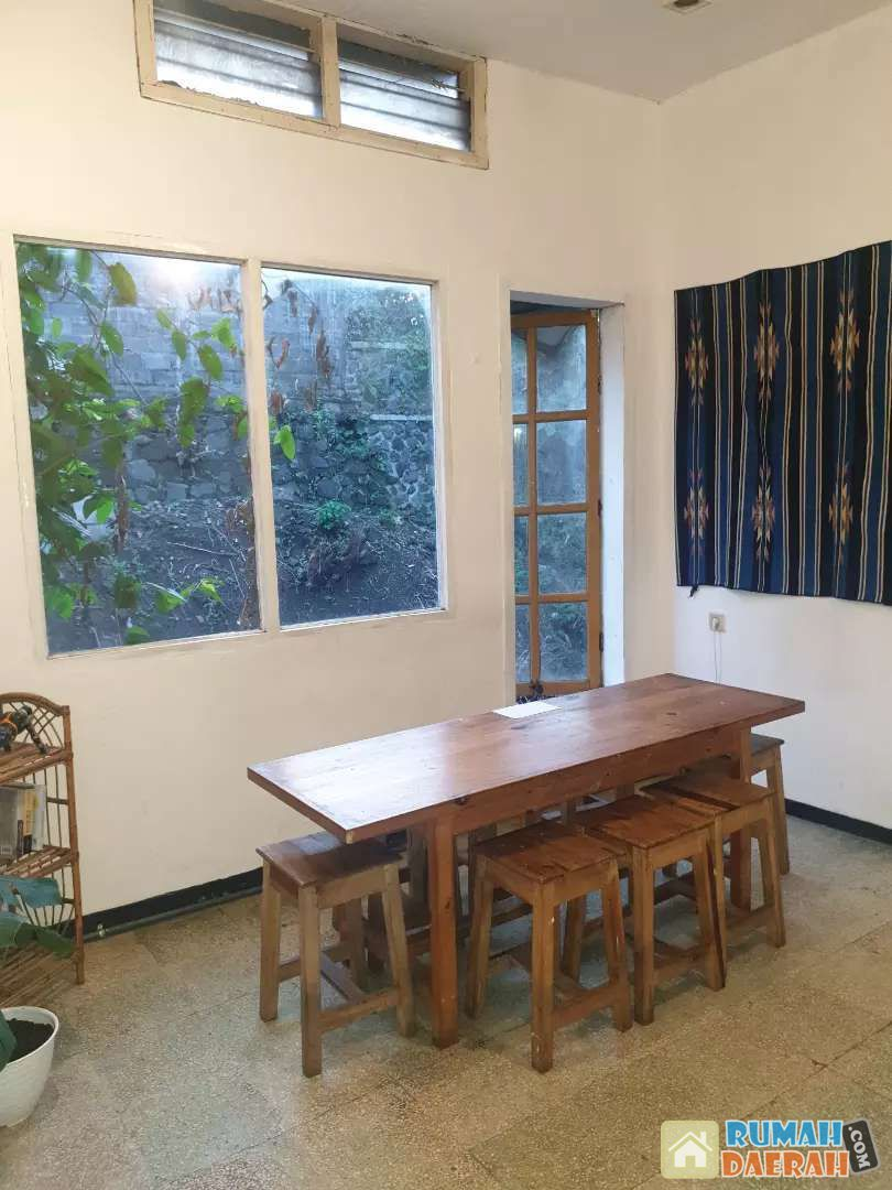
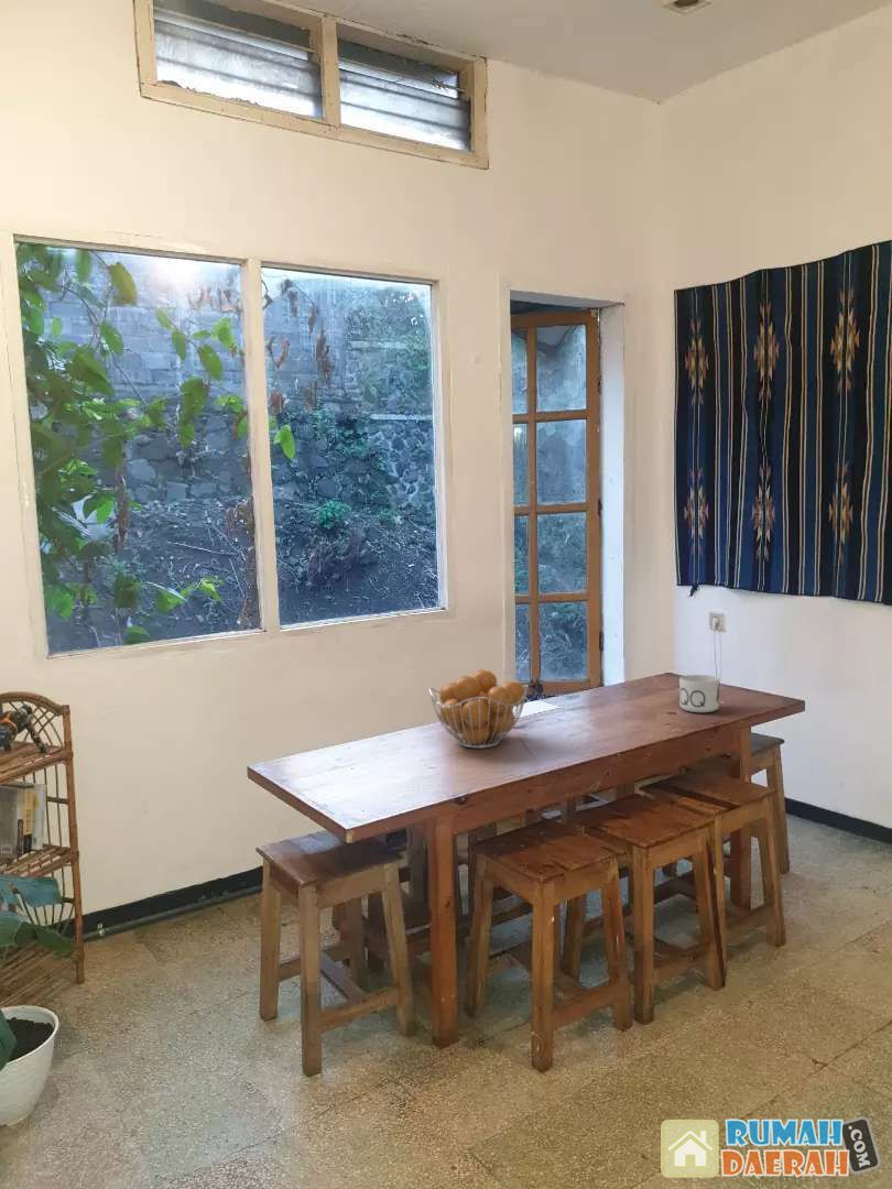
+ fruit basket (478, 707)
+ mug (696, 691)
